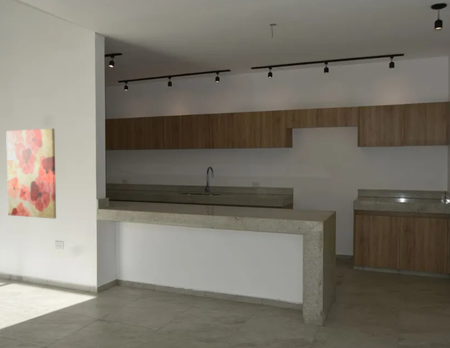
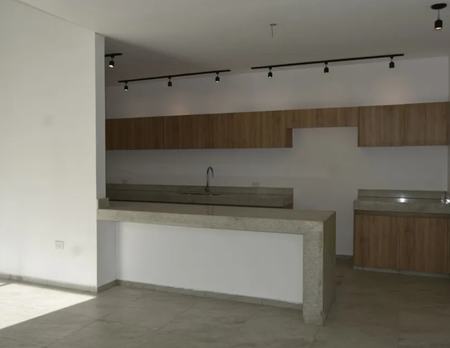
- wall art (30, 173)
